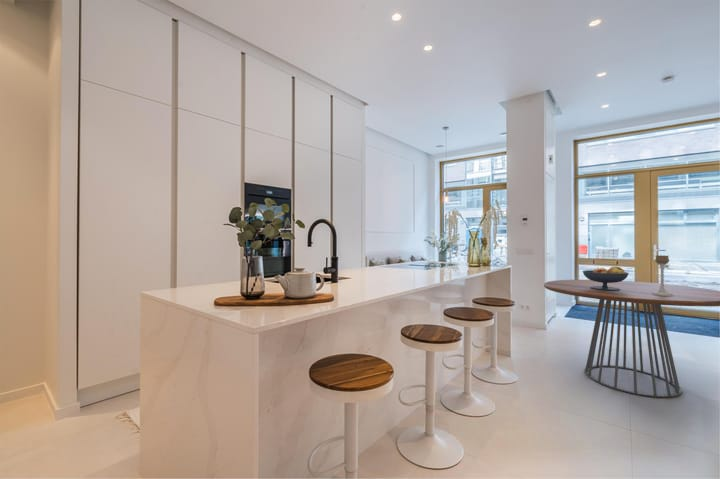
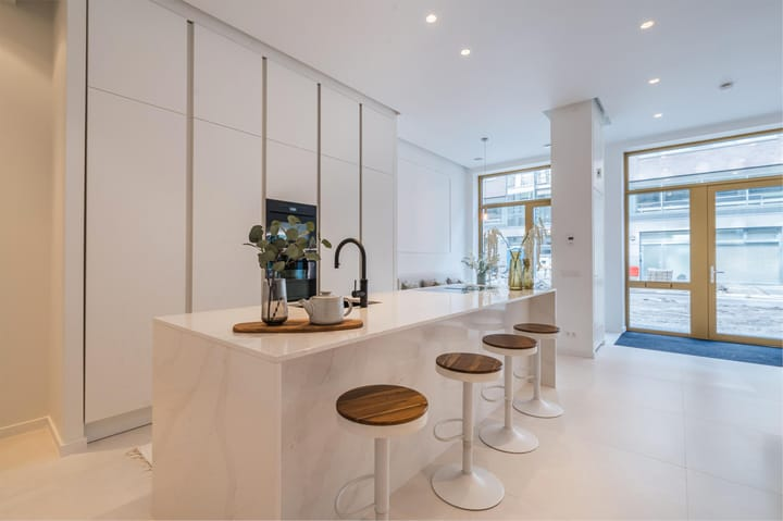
- fruit bowl (604, 277)
- candle holder (662, 274)
- dining table (632, 333)
